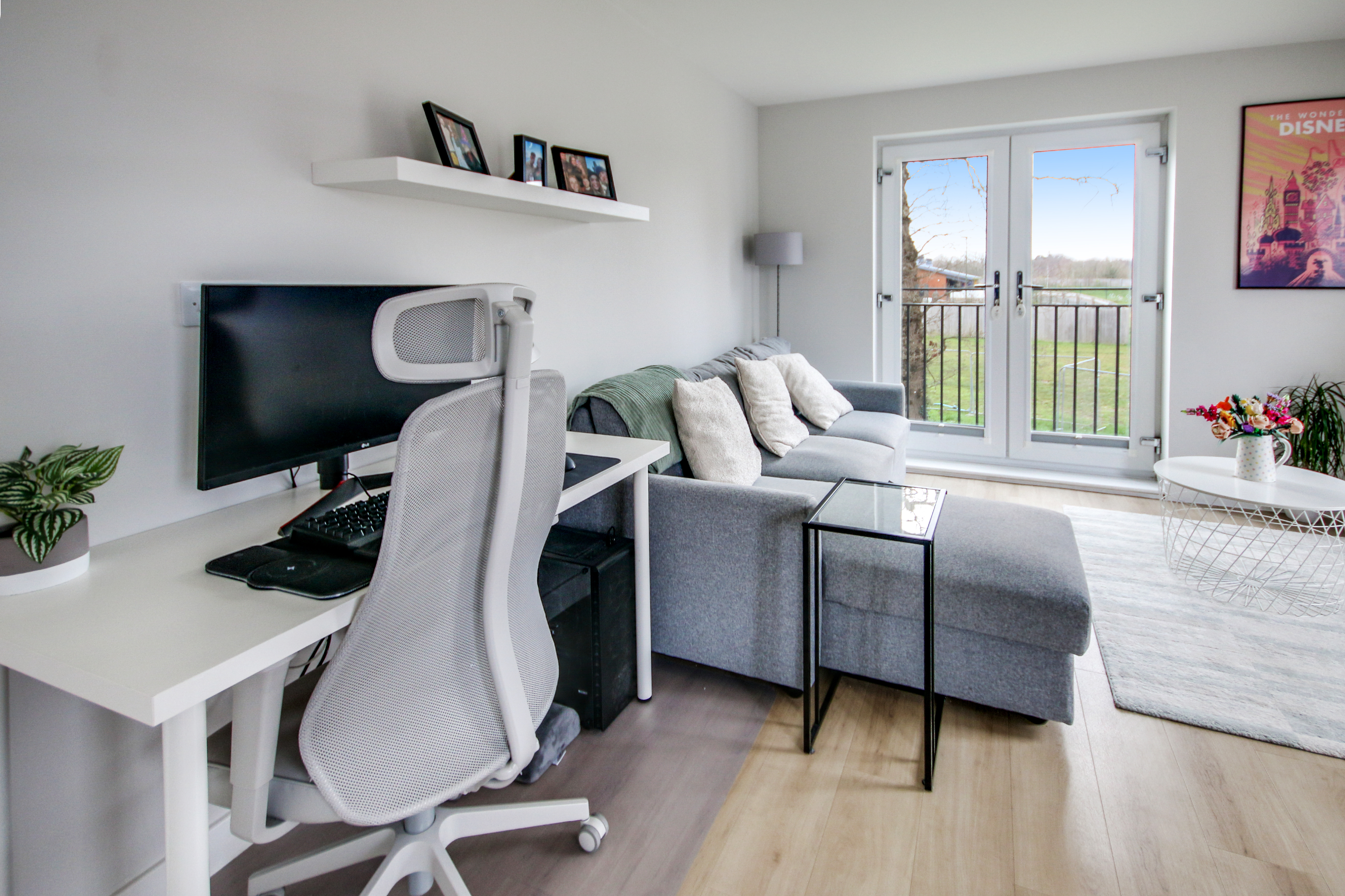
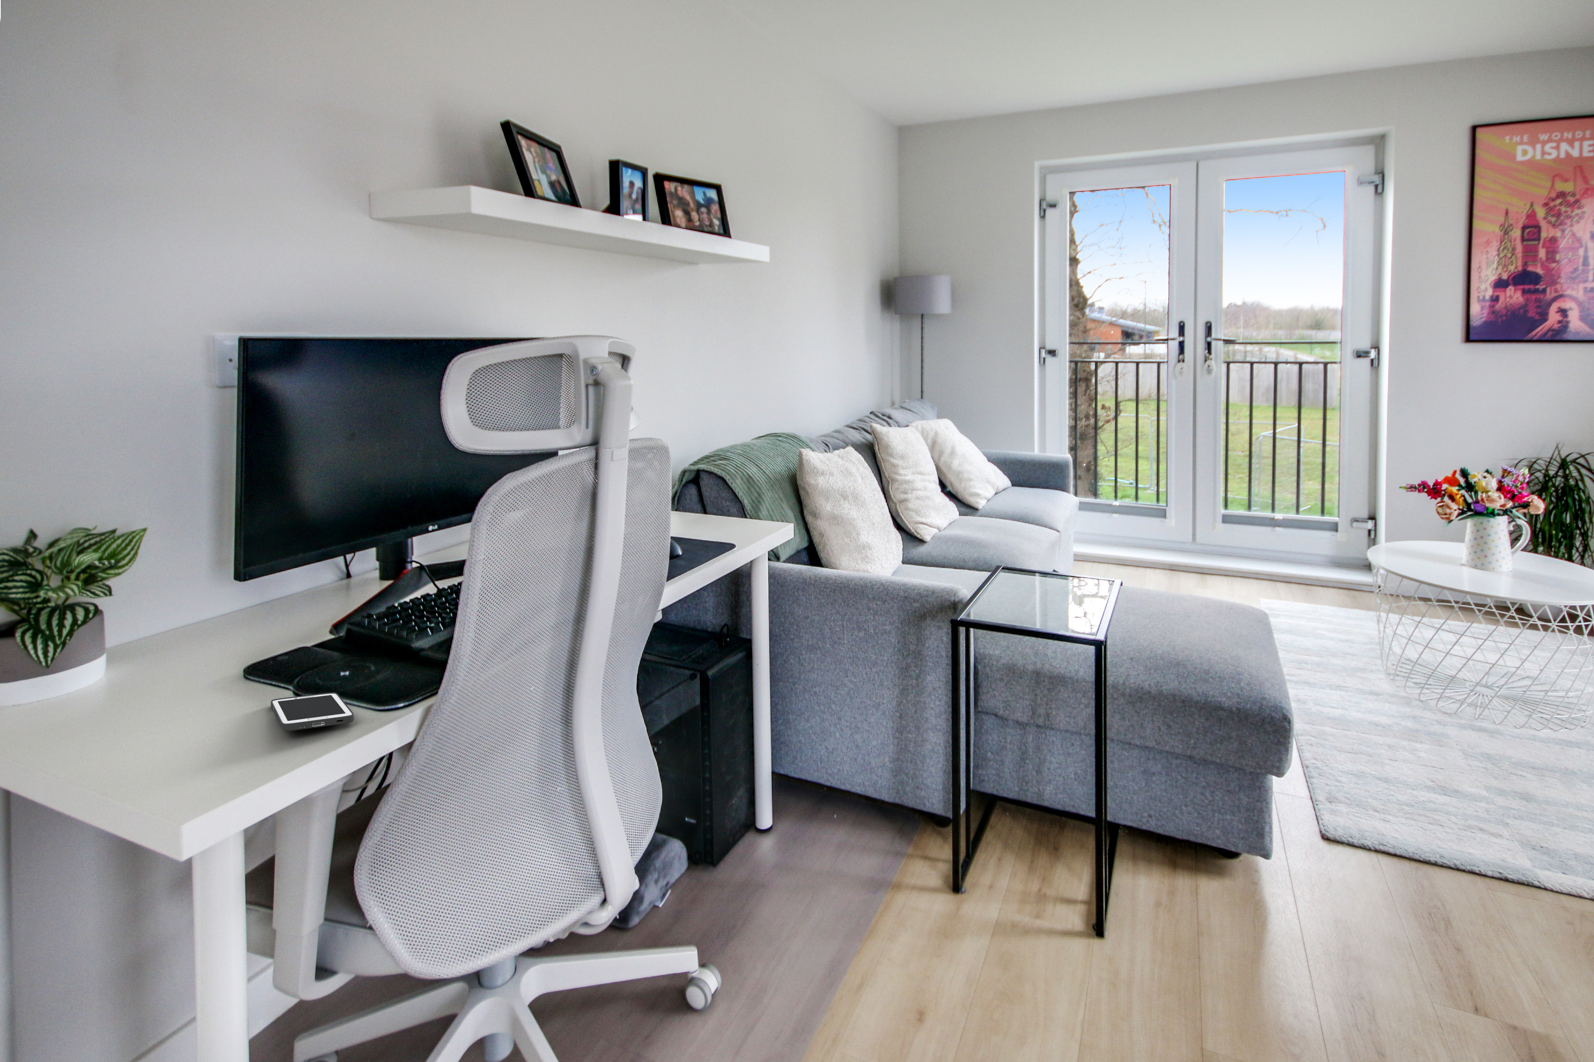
+ cell phone (311, 711)
